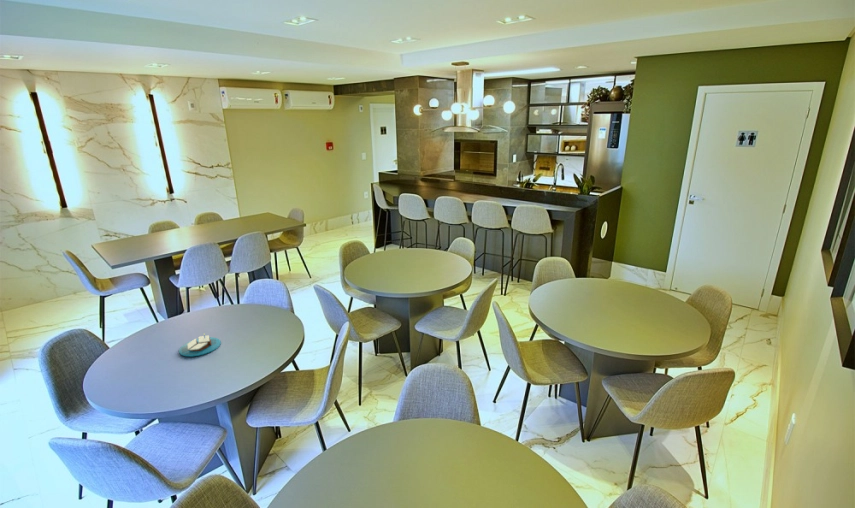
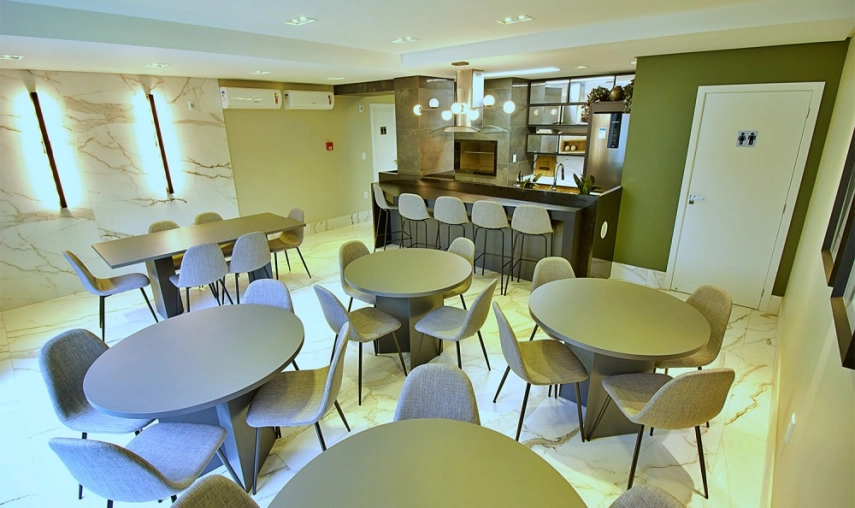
- candle (199, 341)
